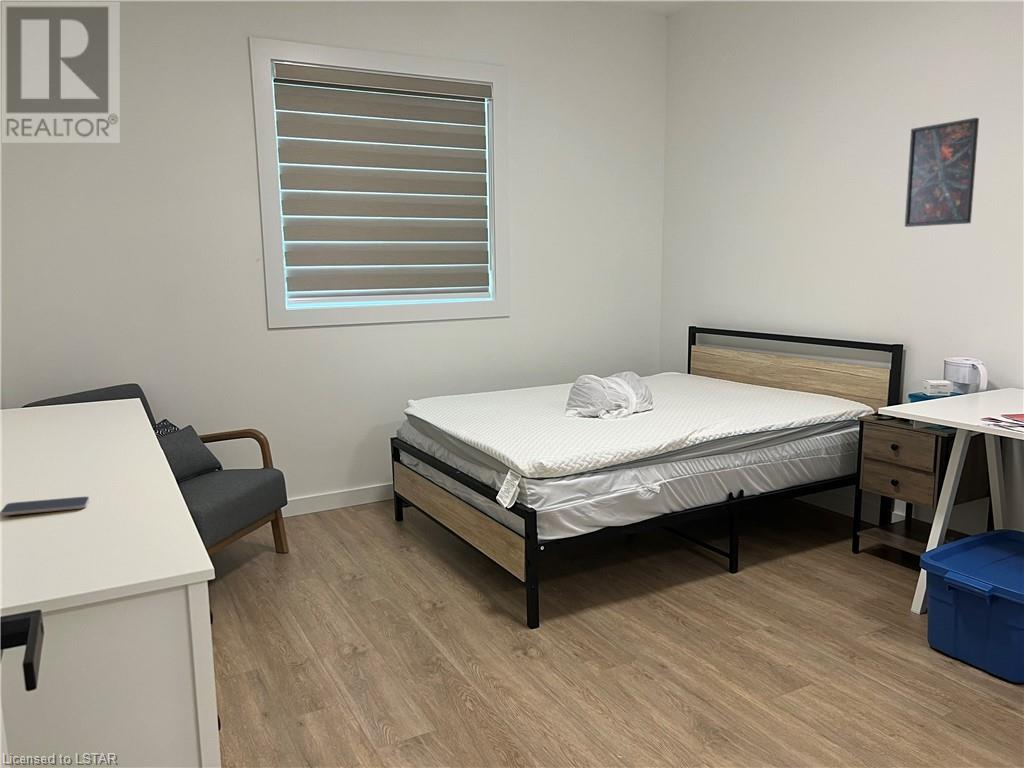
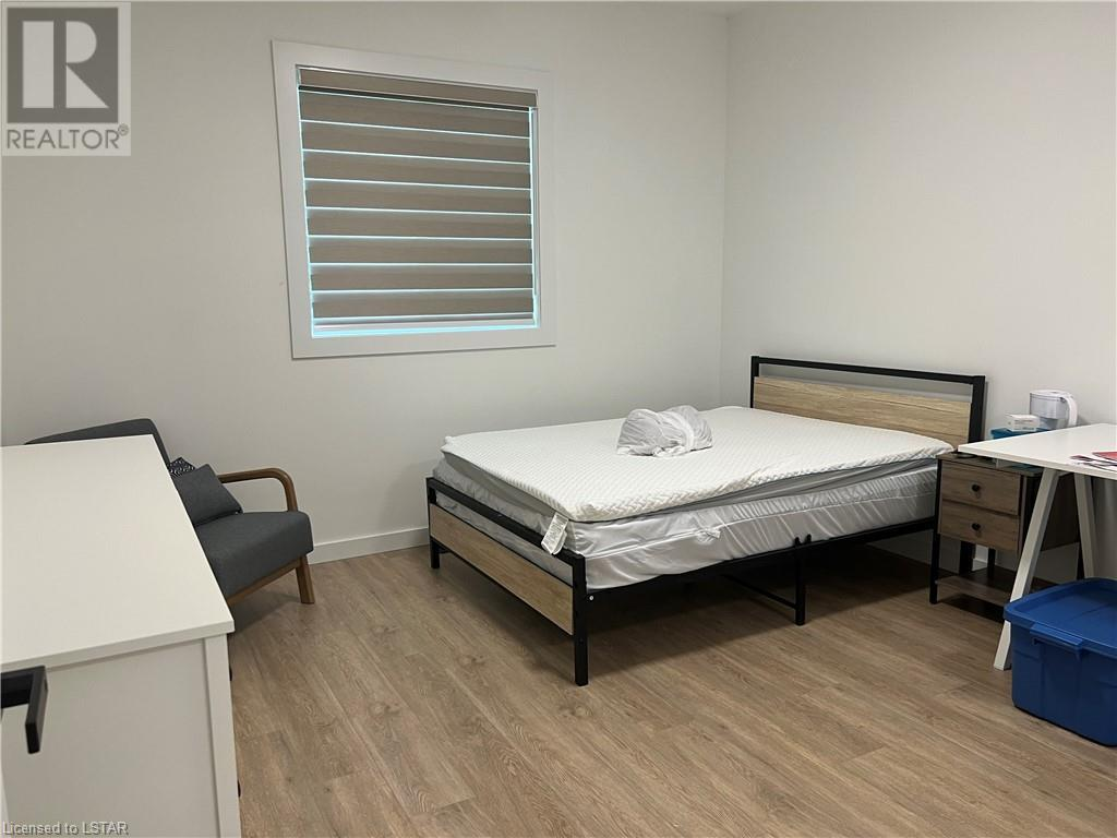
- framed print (940, 174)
- smartphone (46, 505)
